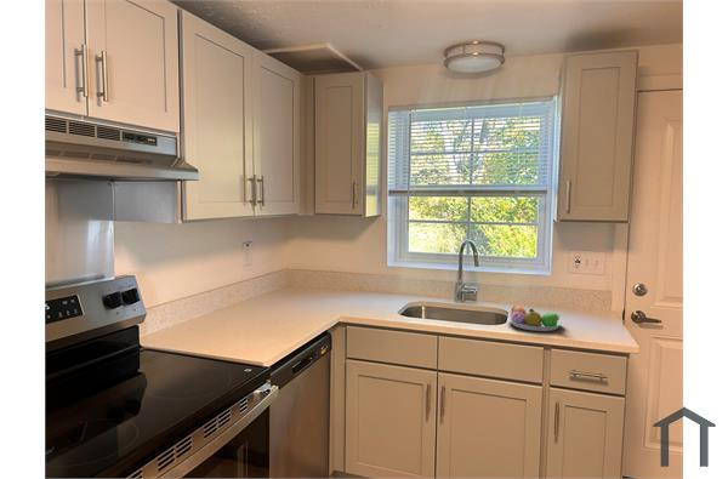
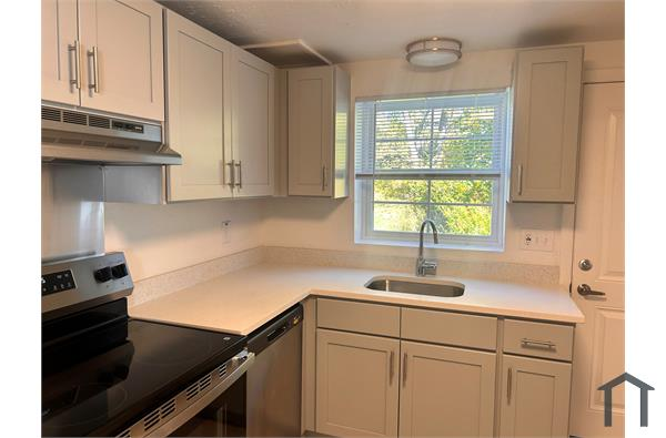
- fruit bowl (535, 315)
